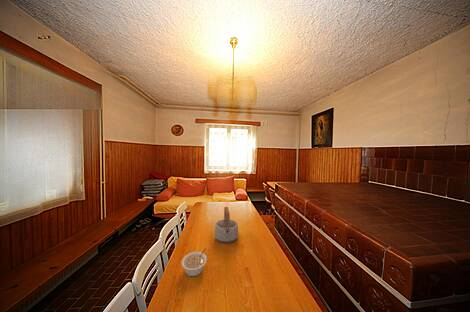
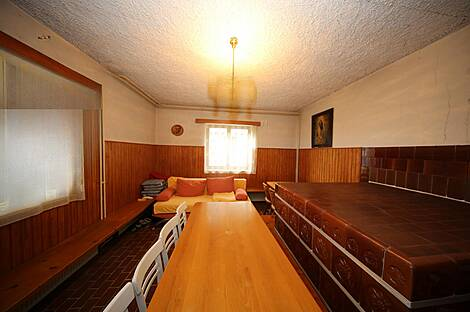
- legume (194, 263)
- teapot (226, 224)
